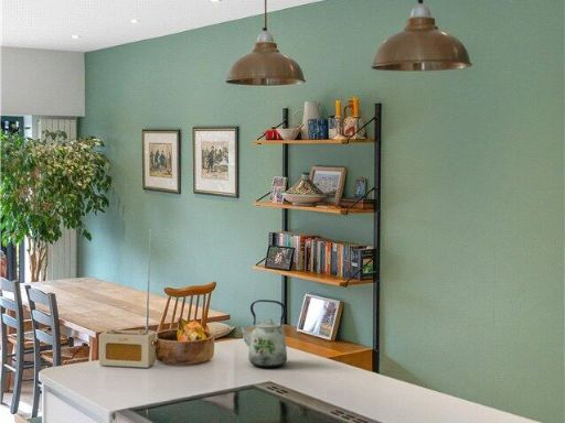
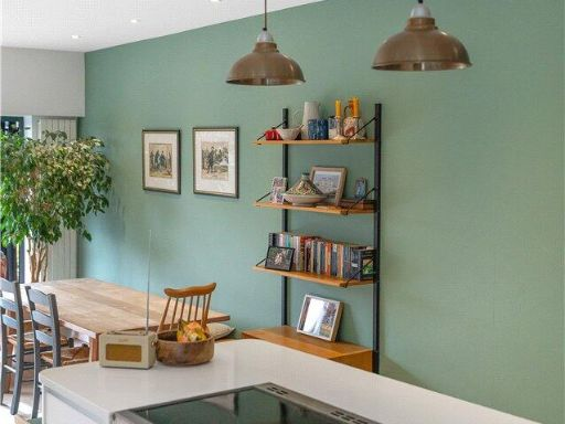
- kettle (260, 332)
